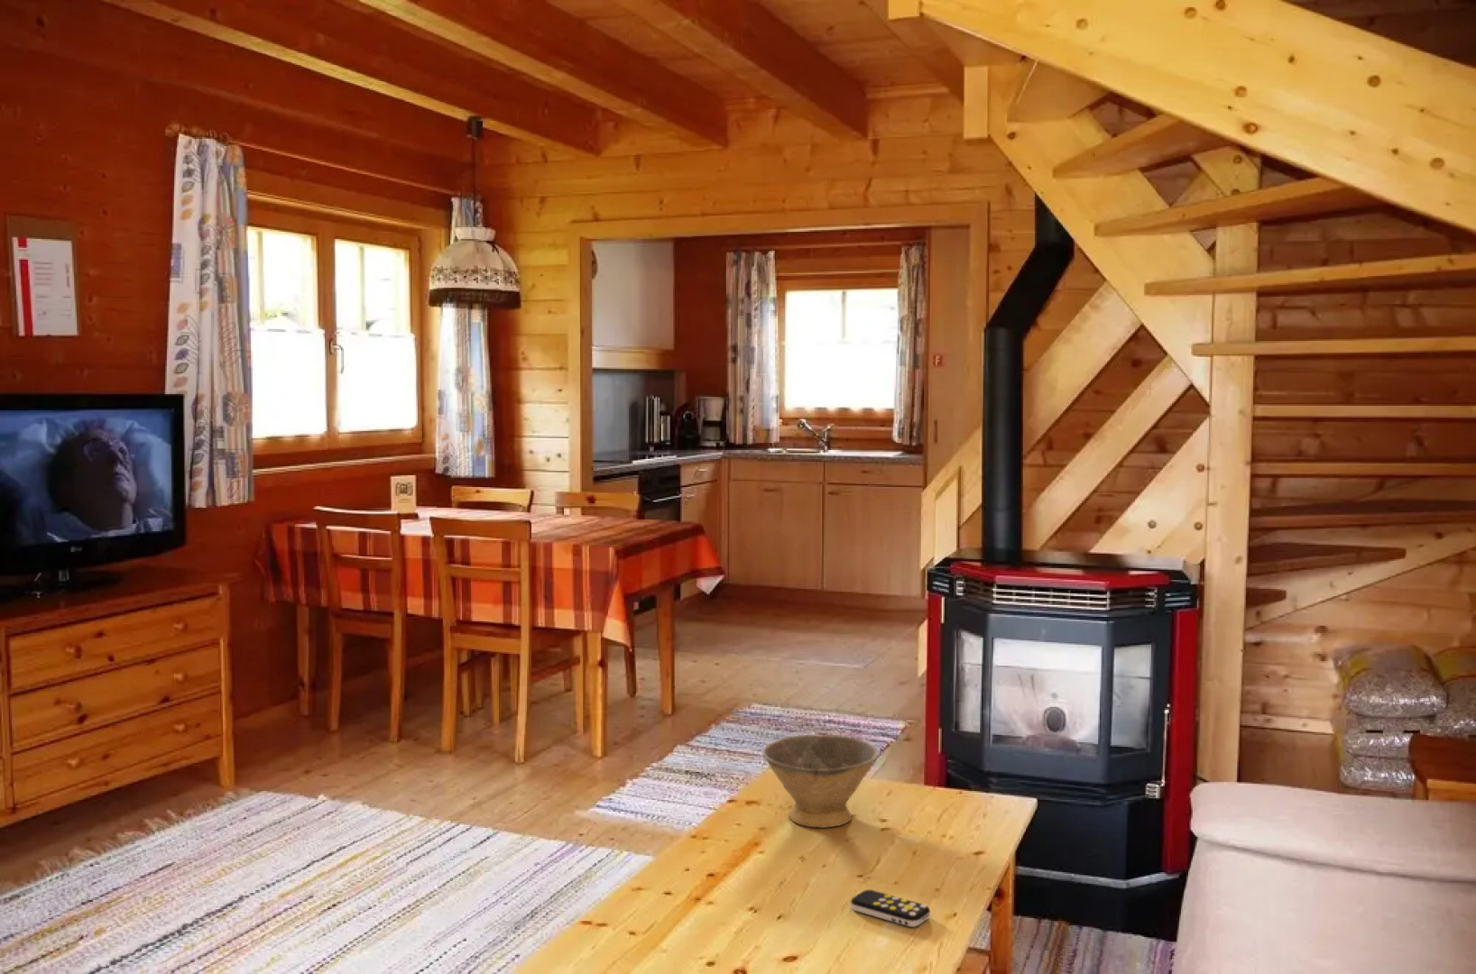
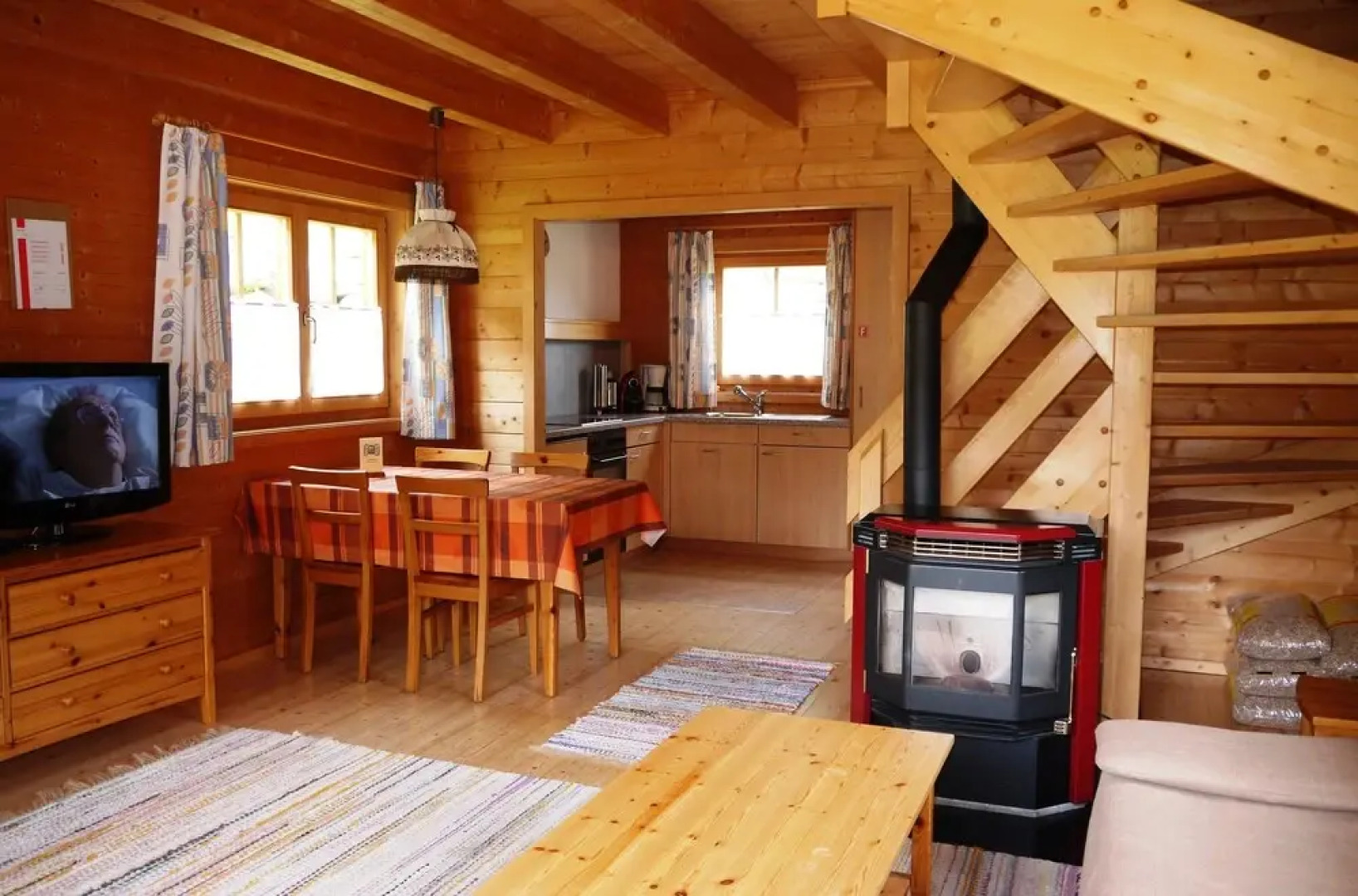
- remote control (889, 908)
- bowl (820, 784)
